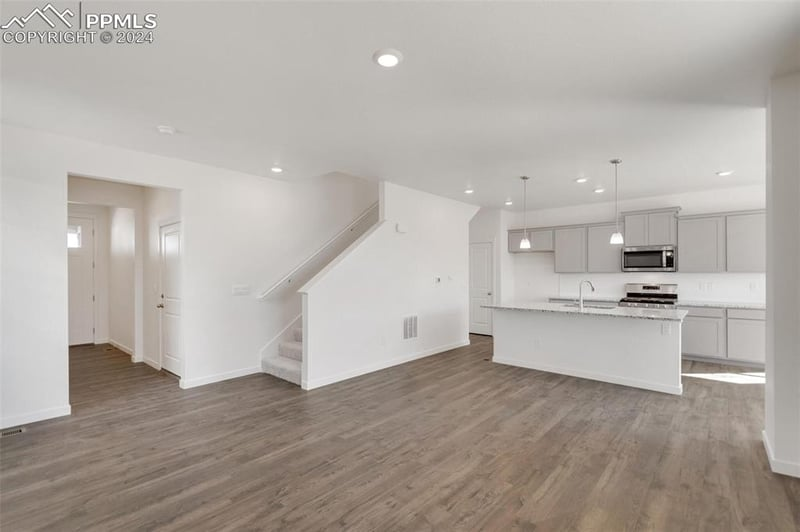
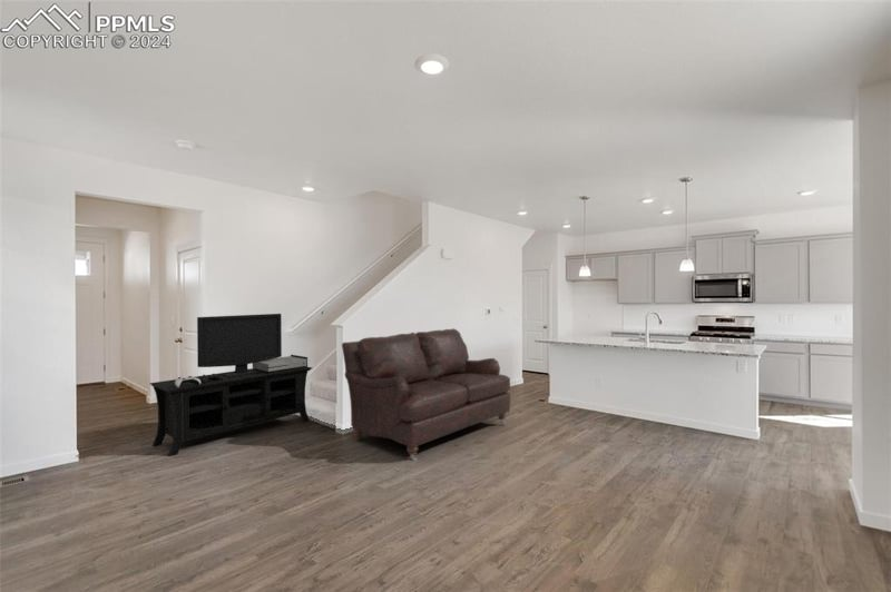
+ sofa (429, 382)
+ media console (238, 374)
